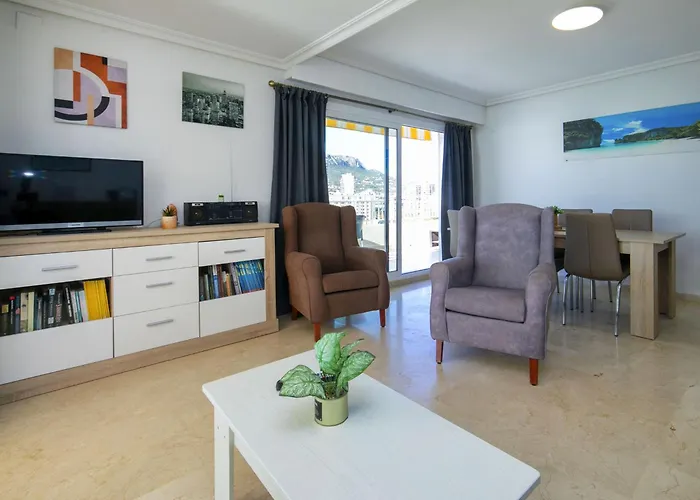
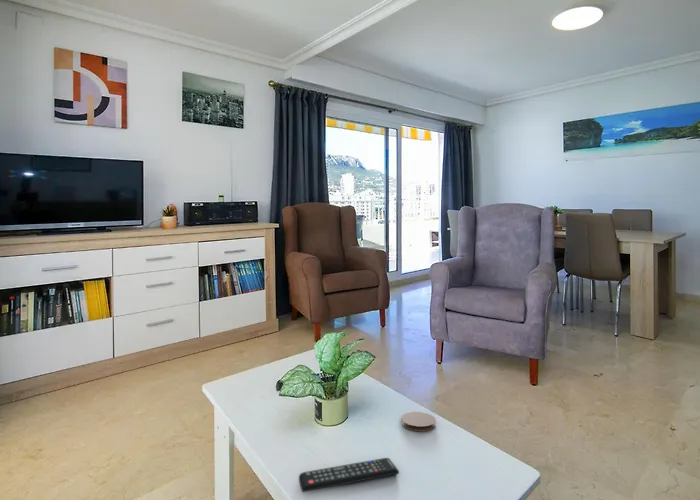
+ coaster (418, 421)
+ remote control (349, 474)
